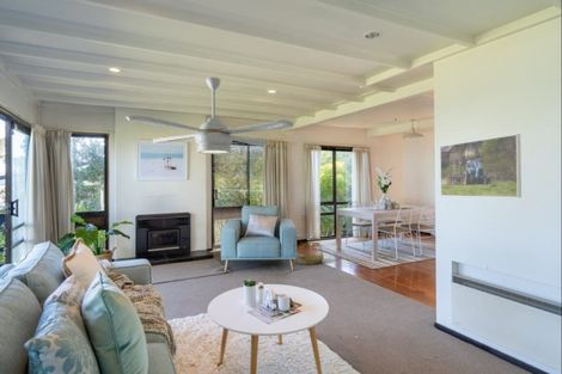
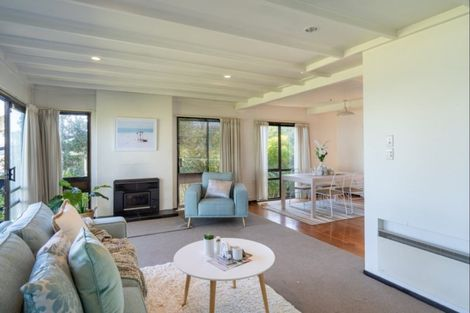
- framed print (475, 168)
- basket (310, 256)
- ceiling fan (213, 116)
